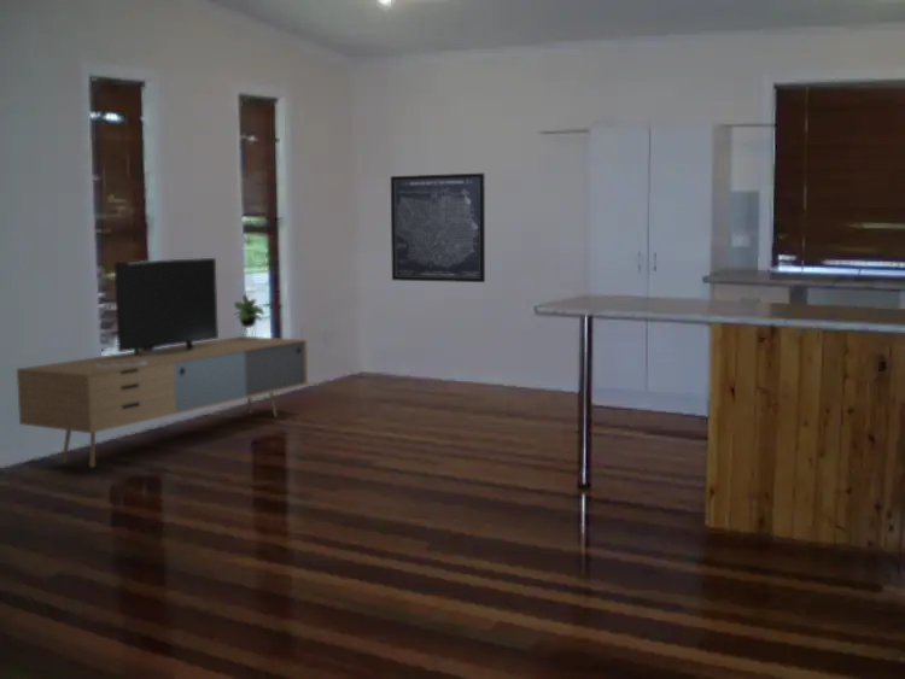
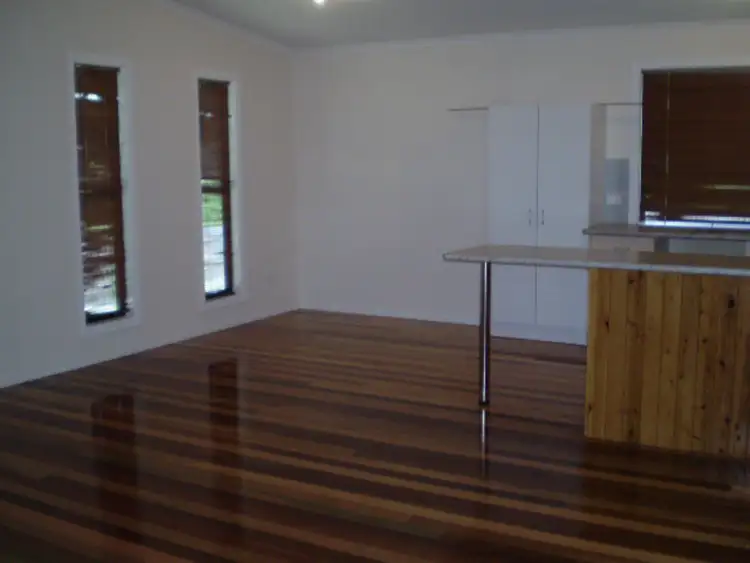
- media console (175, 350)
- wall art (437, 228)
